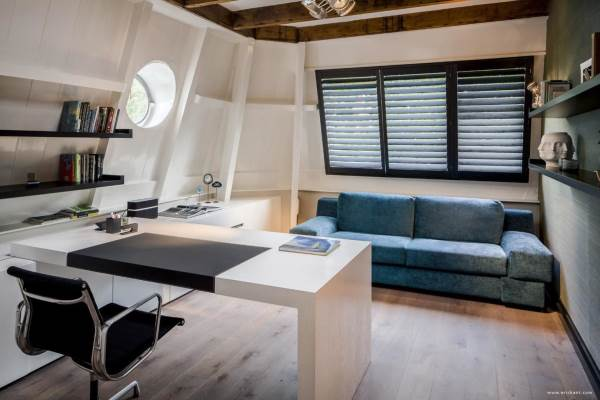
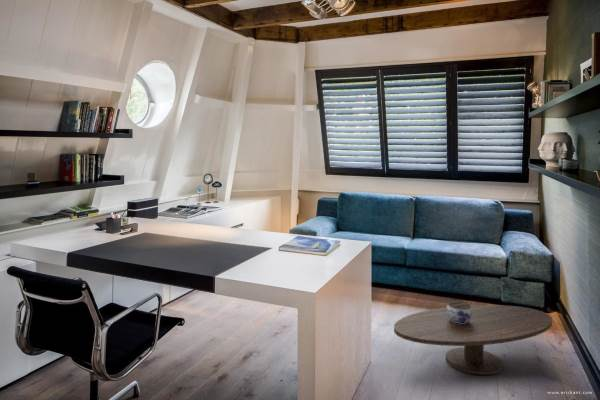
+ jar (459, 312)
+ coffee table (474, 341)
